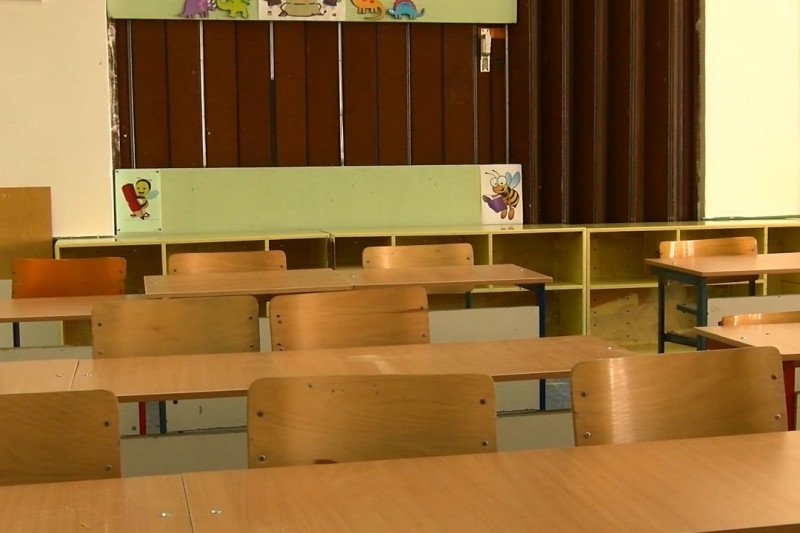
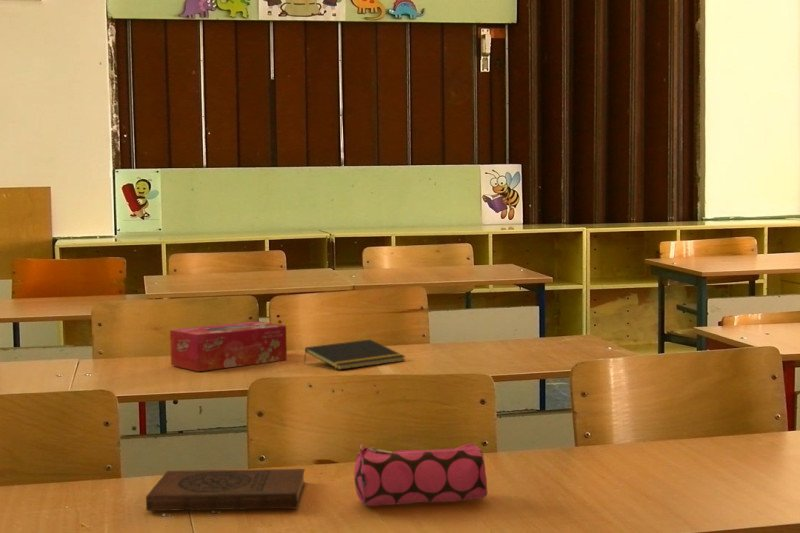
+ pencil case (421, 472)
+ tissue box (229, 345)
+ notepad (355, 354)
+ book (229, 489)
